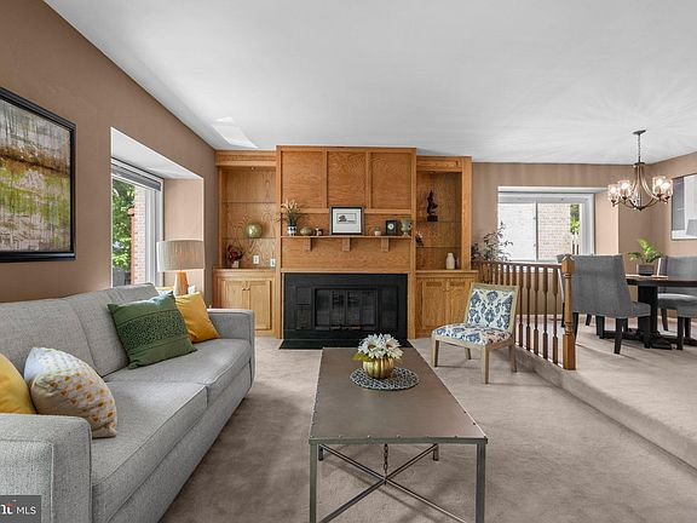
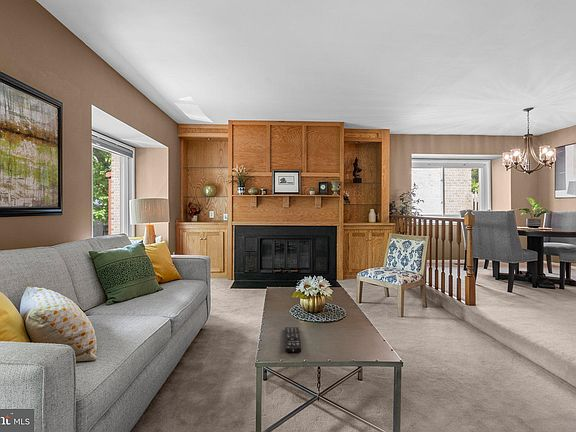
+ remote control (292, 338)
